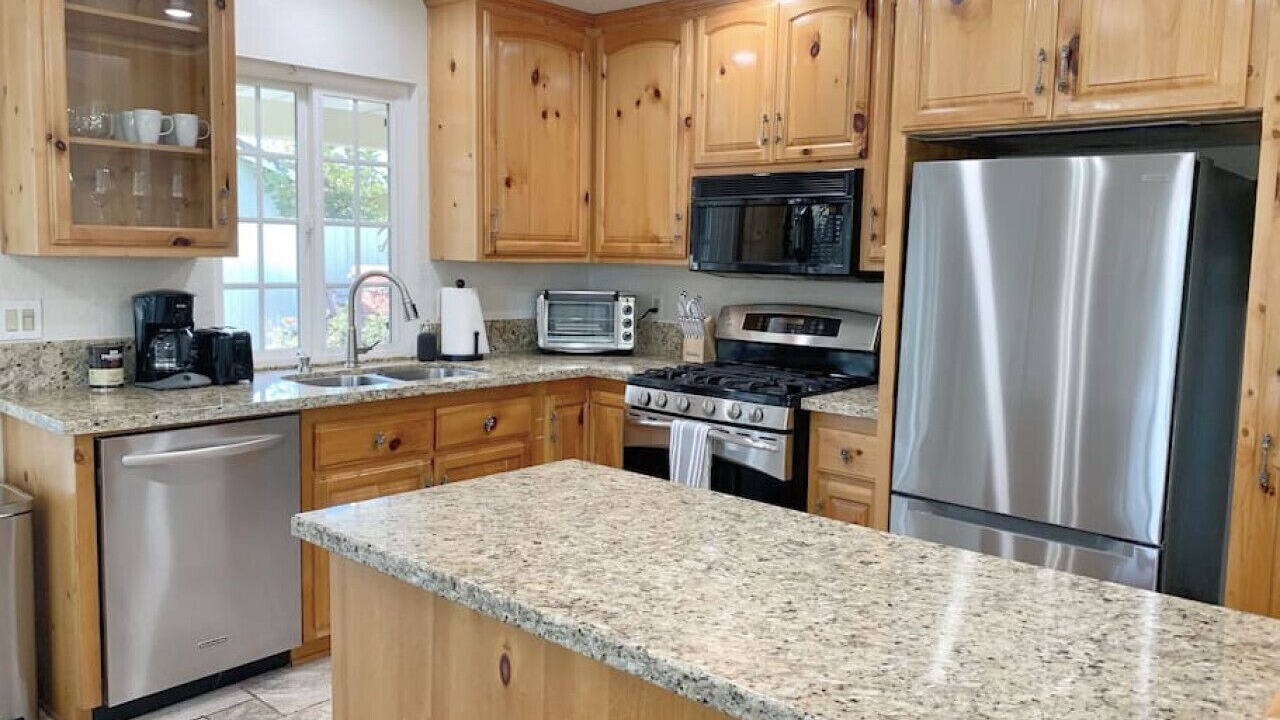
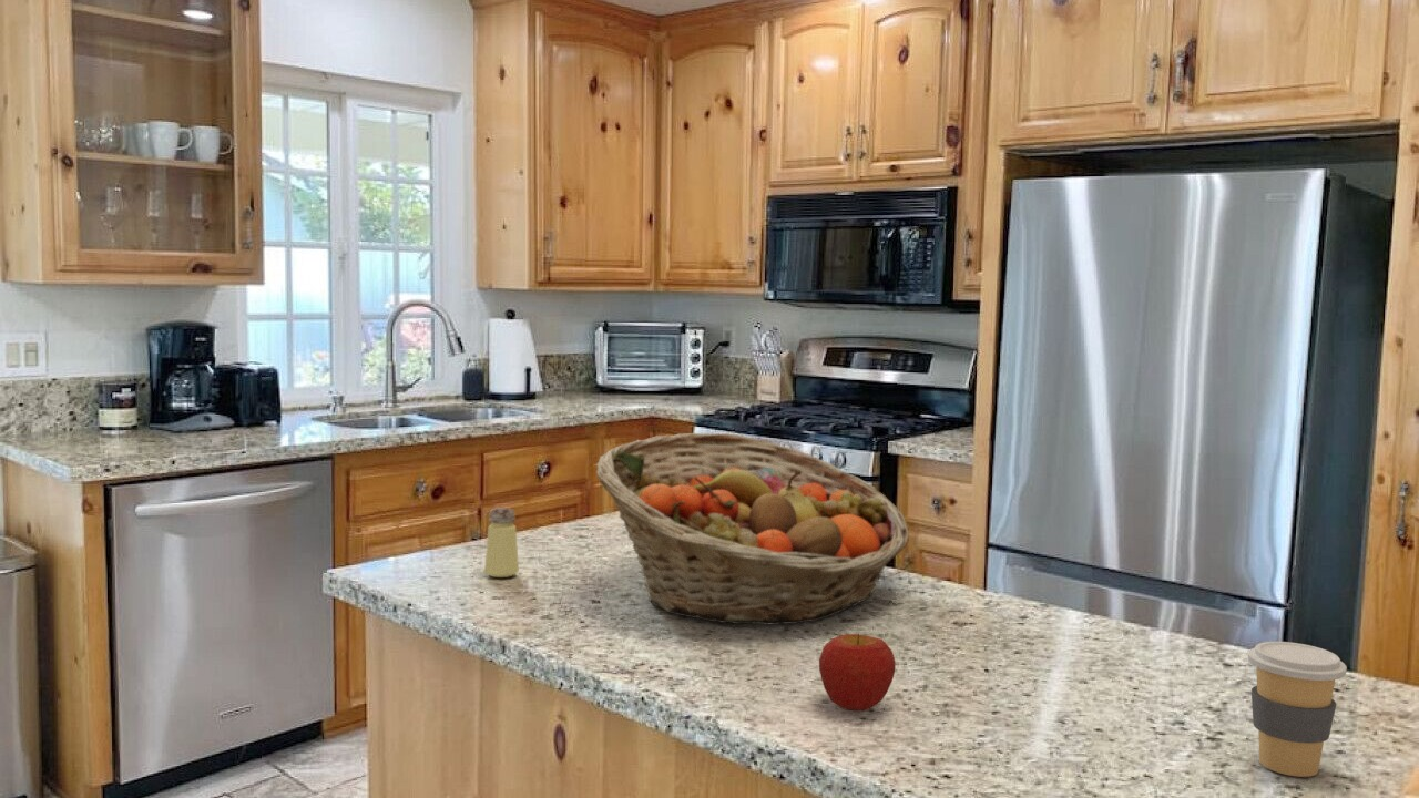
+ coffee cup (1293, 709)
+ apple (856, 669)
+ saltshaker (501, 541)
+ fruit basket (755, 520)
